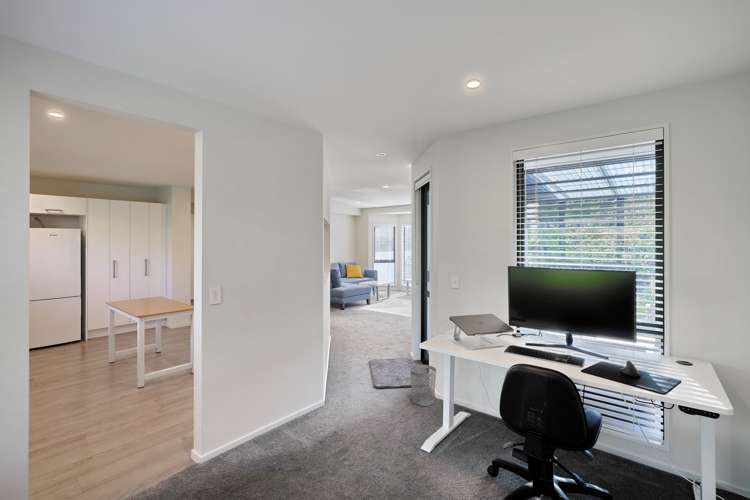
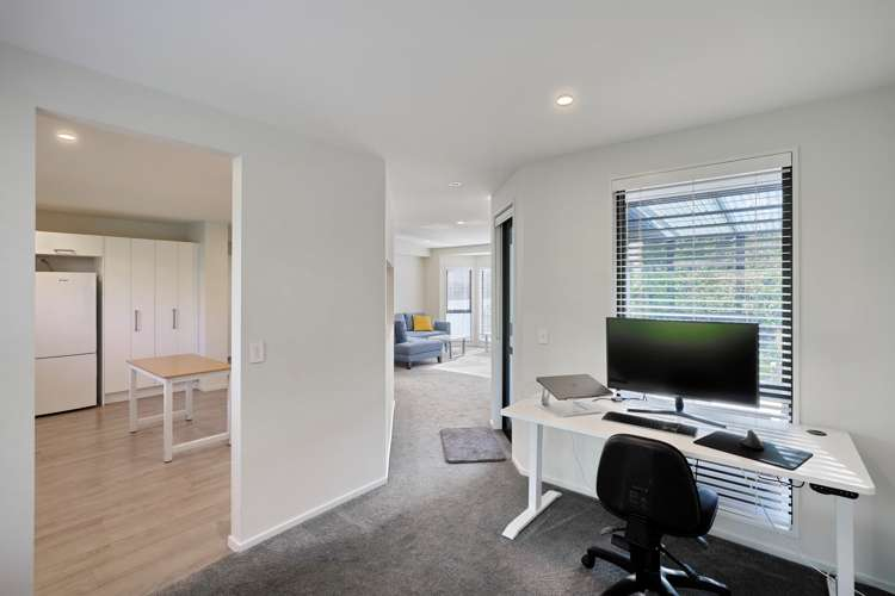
- wastebasket (423, 385)
